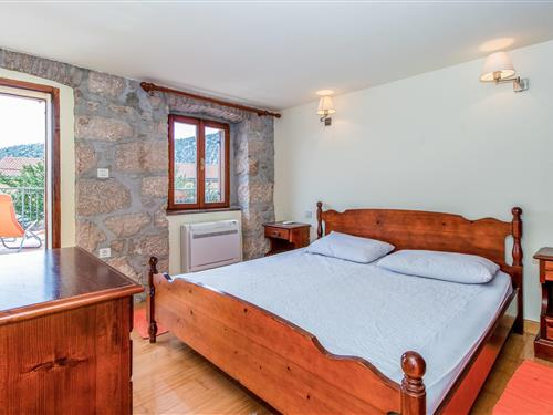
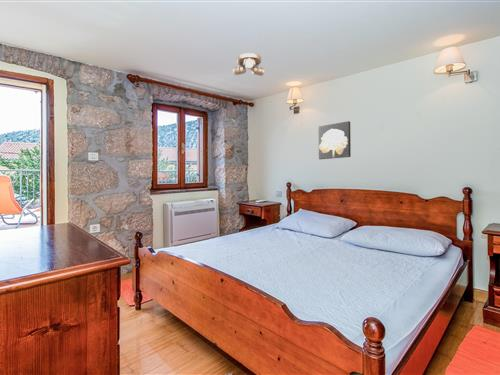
+ wall art (334, 141)
+ ceiling light (248, 65)
